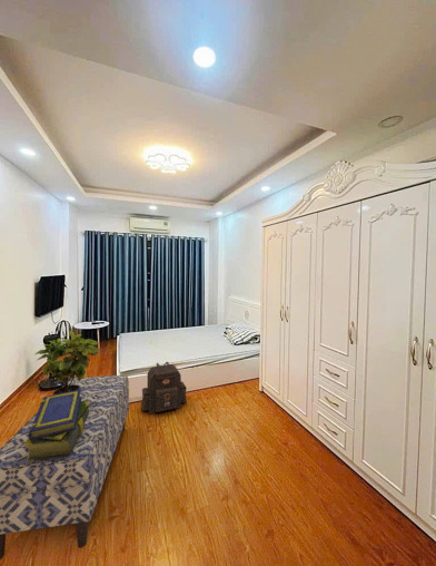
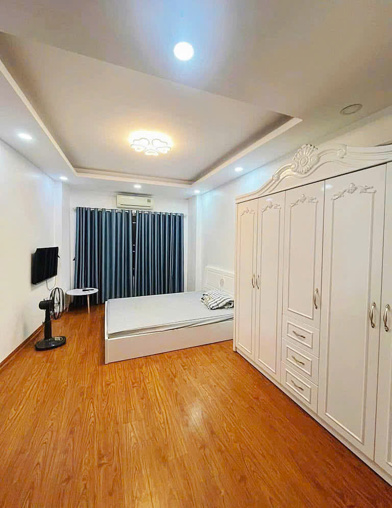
- bench (78, 440)
- potted plant (72, 368)
- stack of books (61, 422)
- backpack (164, 386)
